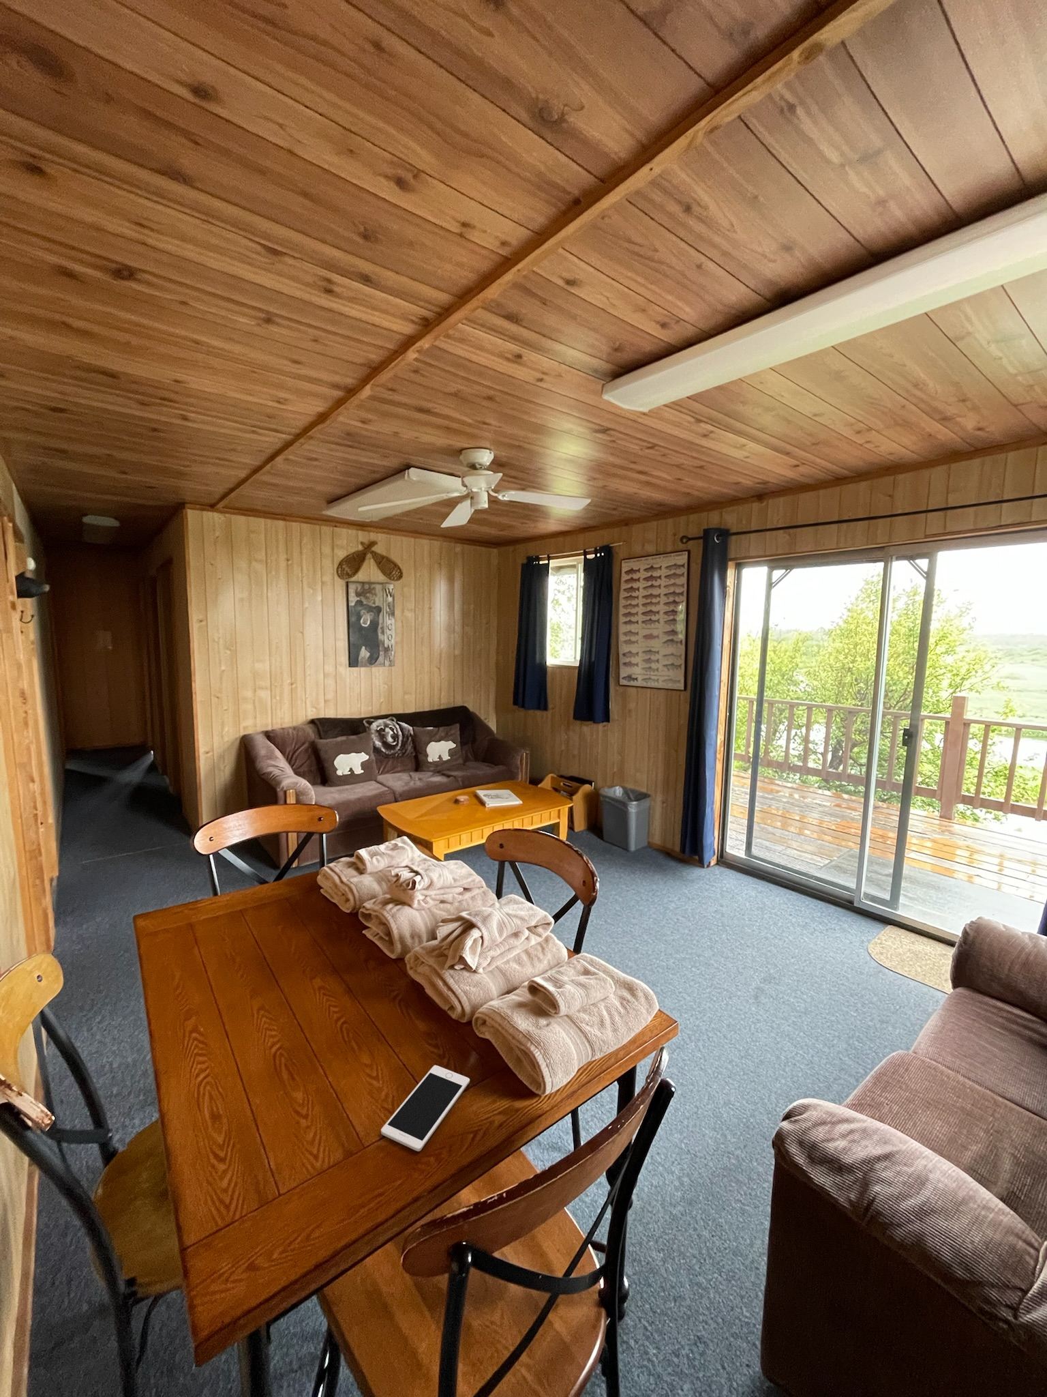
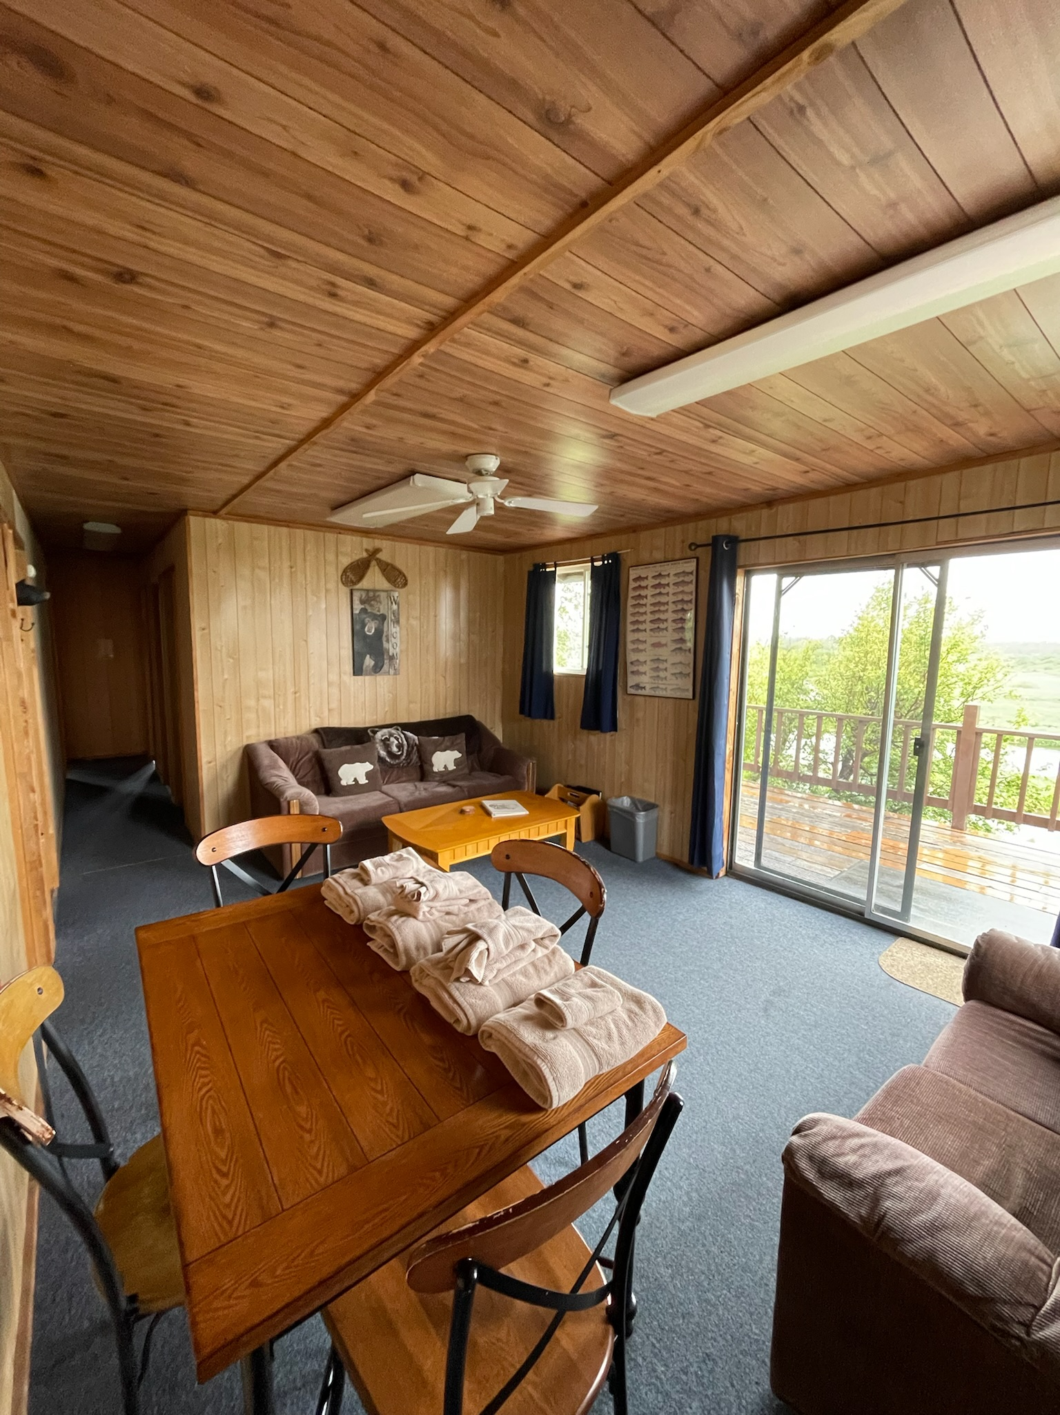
- cell phone (428, 1104)
